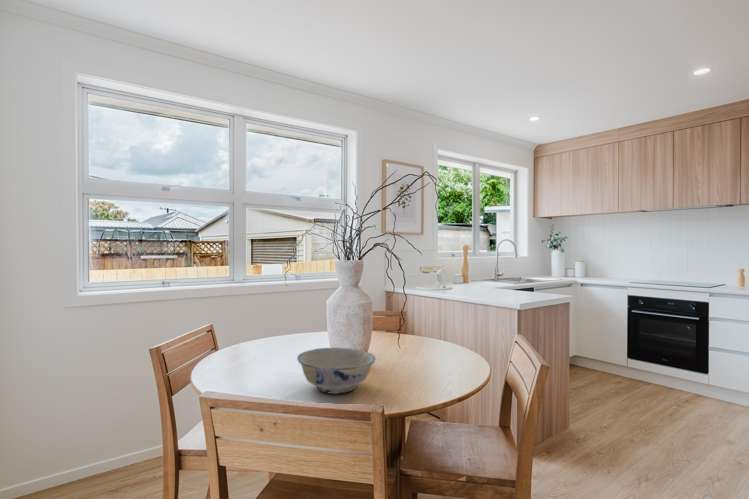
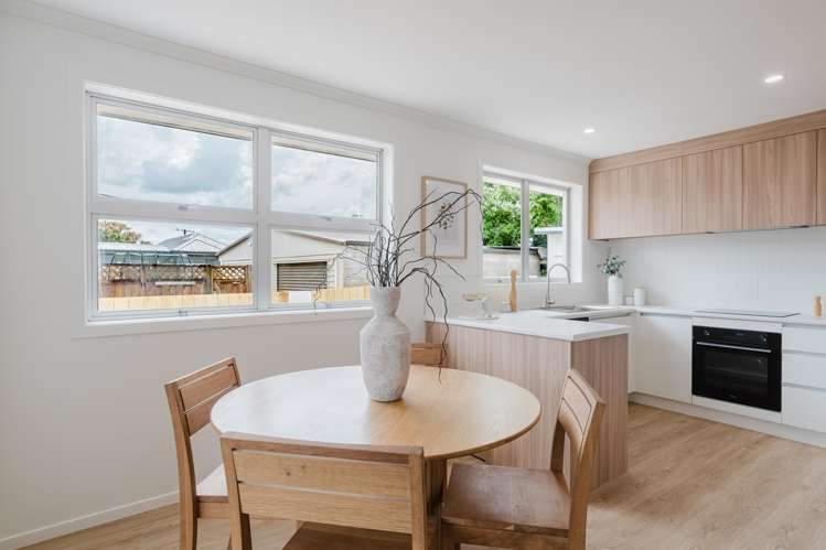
- ceramic bowl (336, 371)
